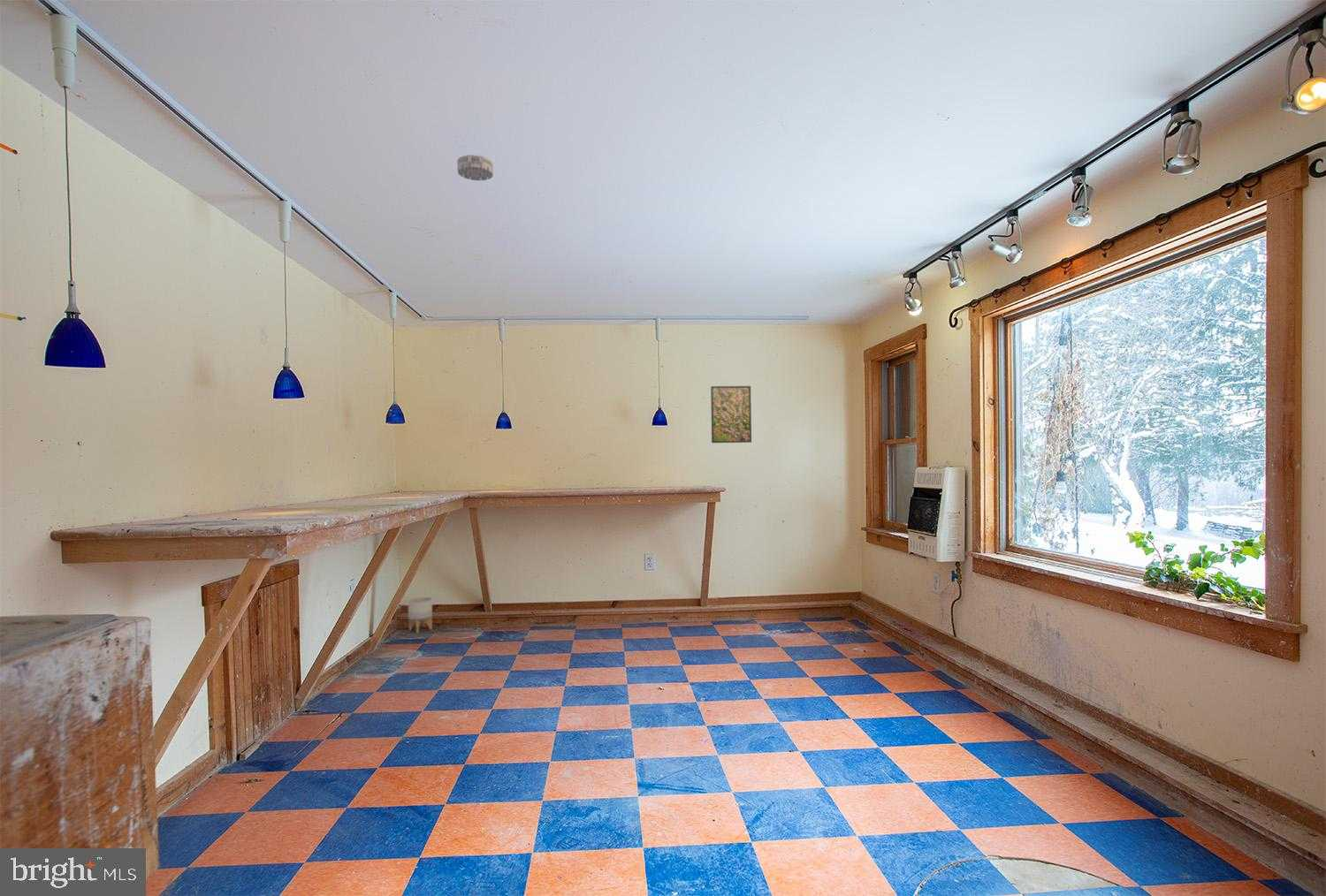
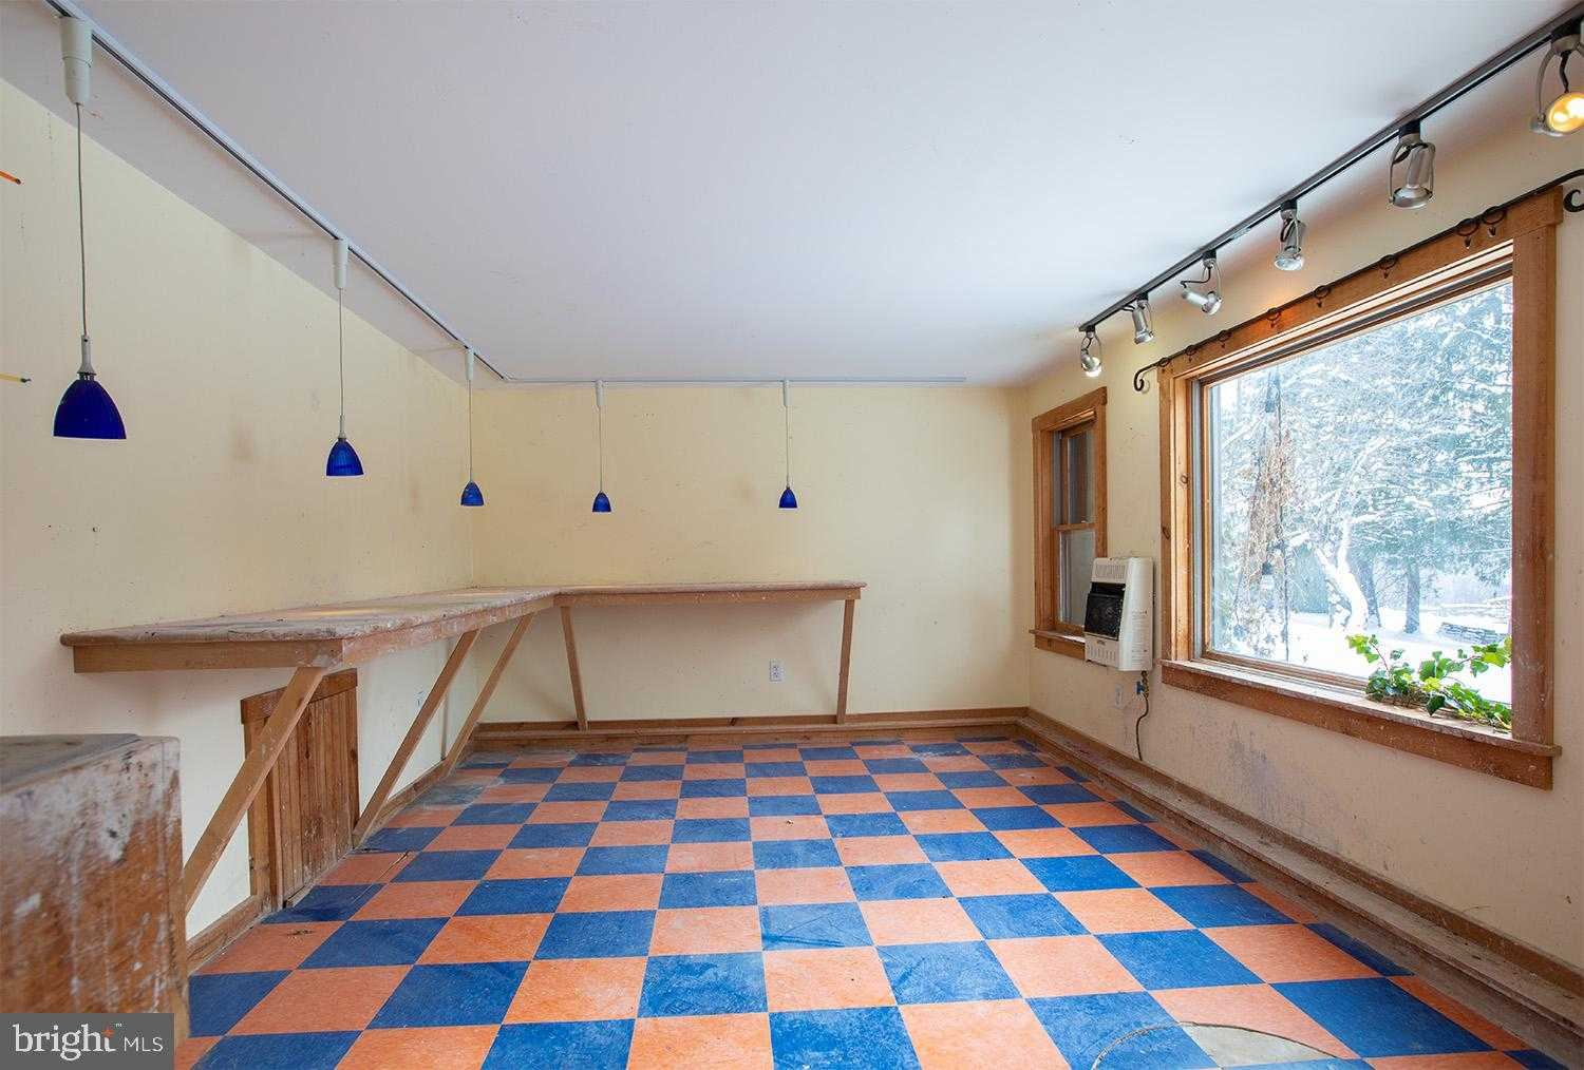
- planter (420, 614)
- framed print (731, 414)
- smoke detector (475, 167)
